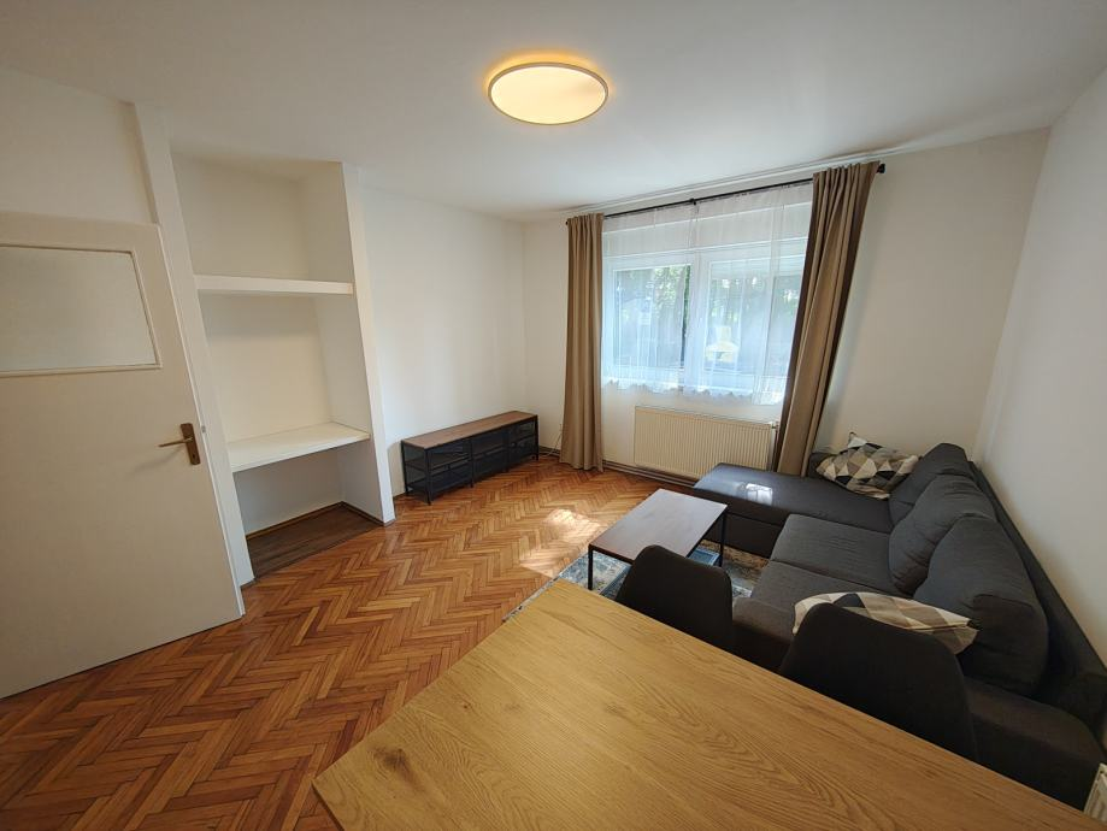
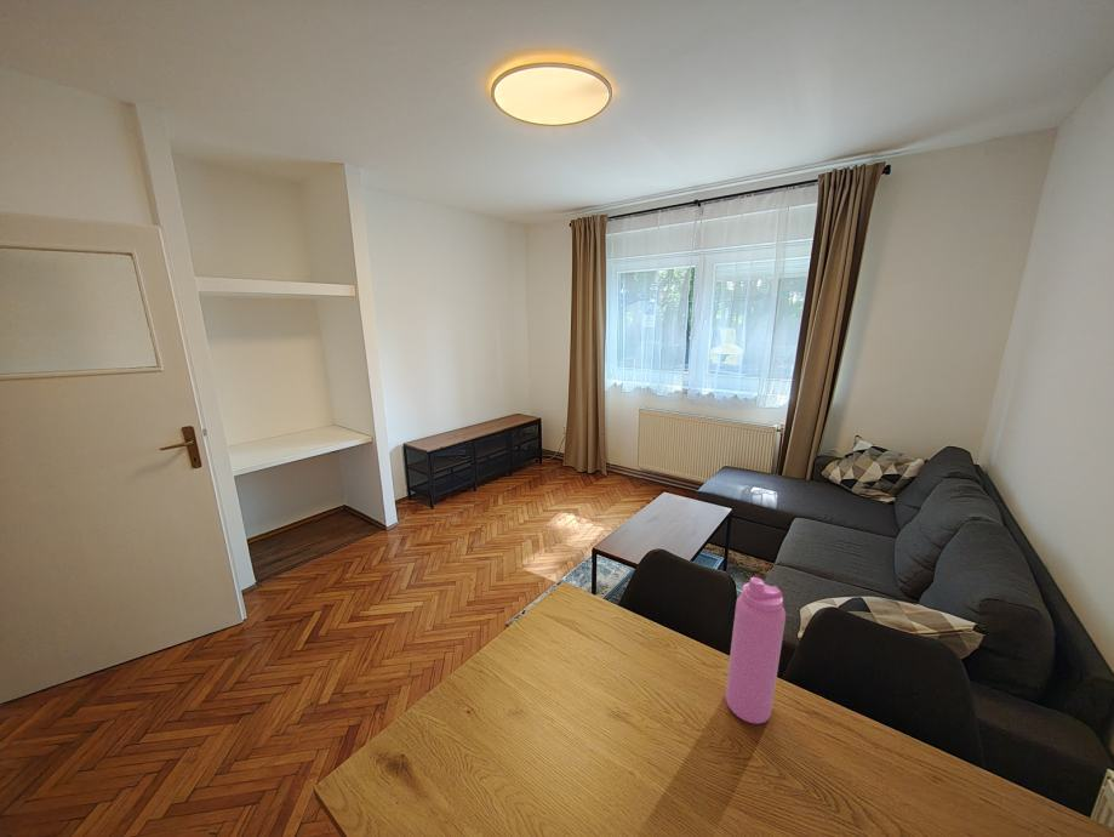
+ water bottle (755, 645)
